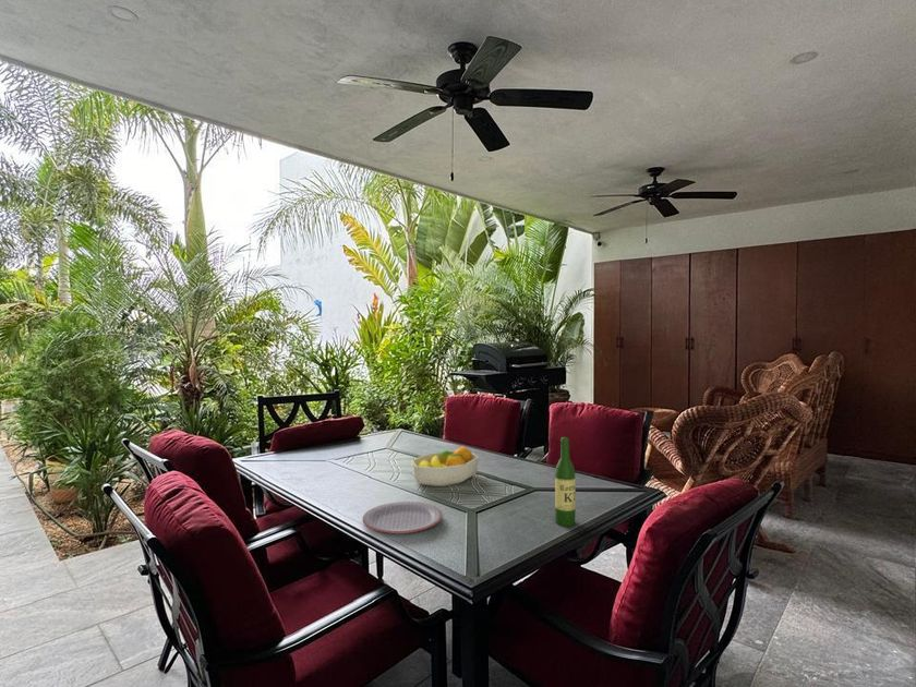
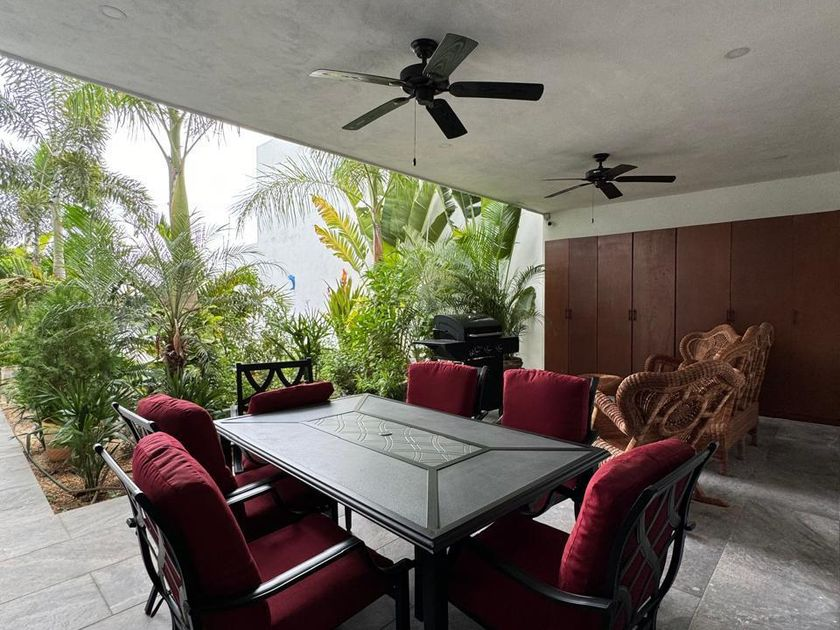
- wine bottle (565, 480)
- fruit bowl (445, 465)
- plate (402, 518)
